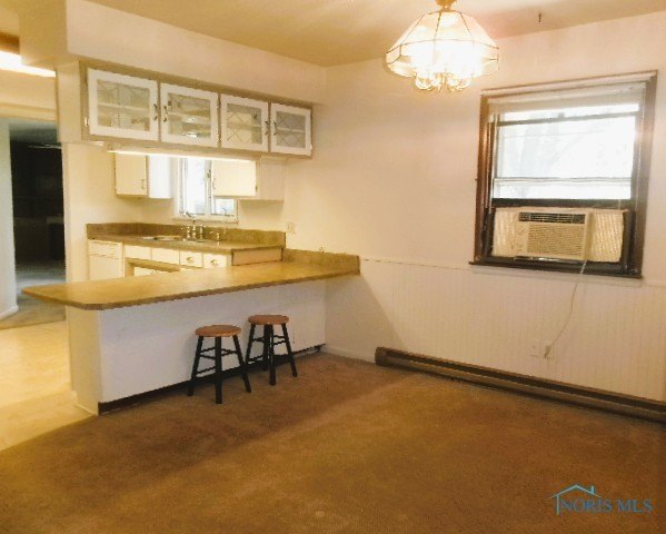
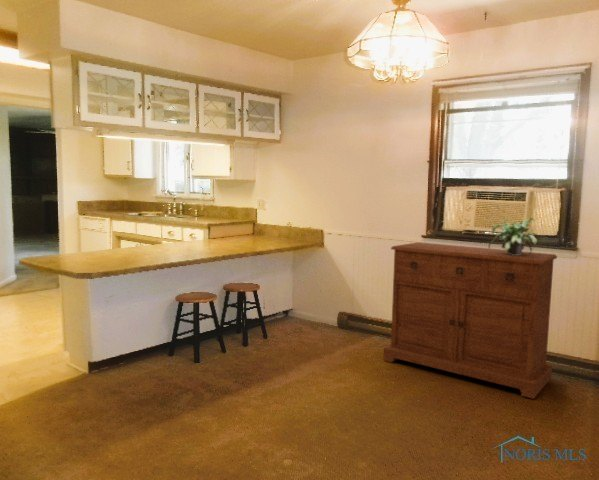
+ potted plant (518, 235)
+ sideboard (467, 310)
